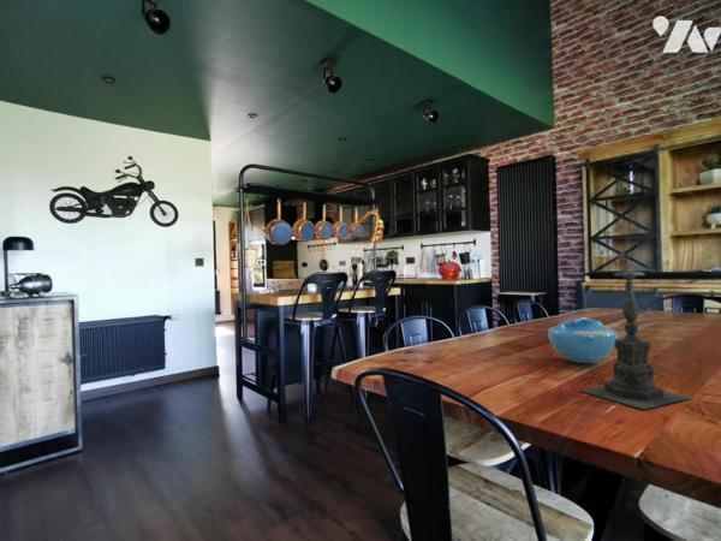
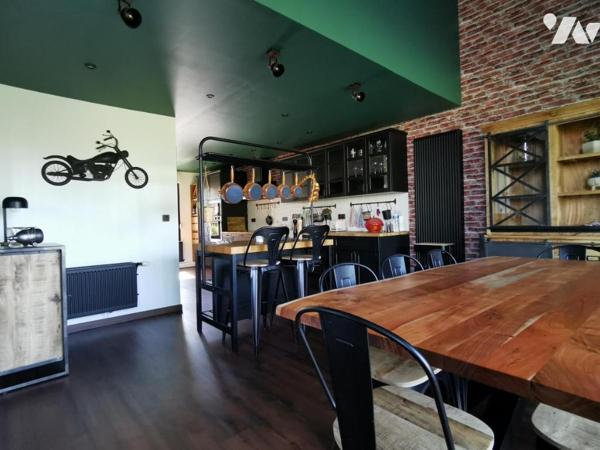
- bowl (582, 339)
- candle holder (631, 323)
